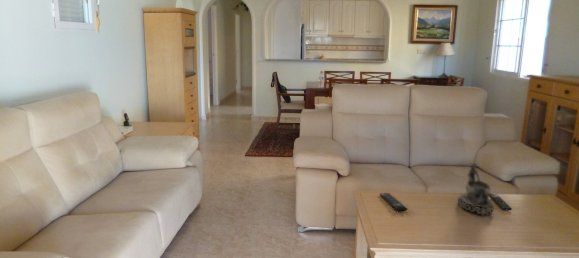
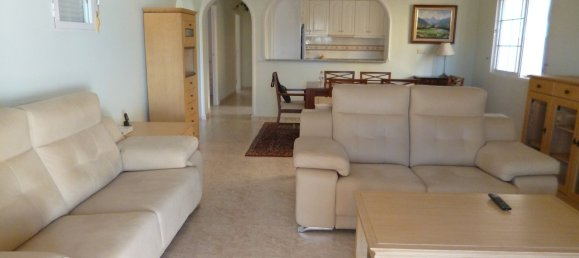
- decorative bowl (479, 188)
- remote control (392, 201)
